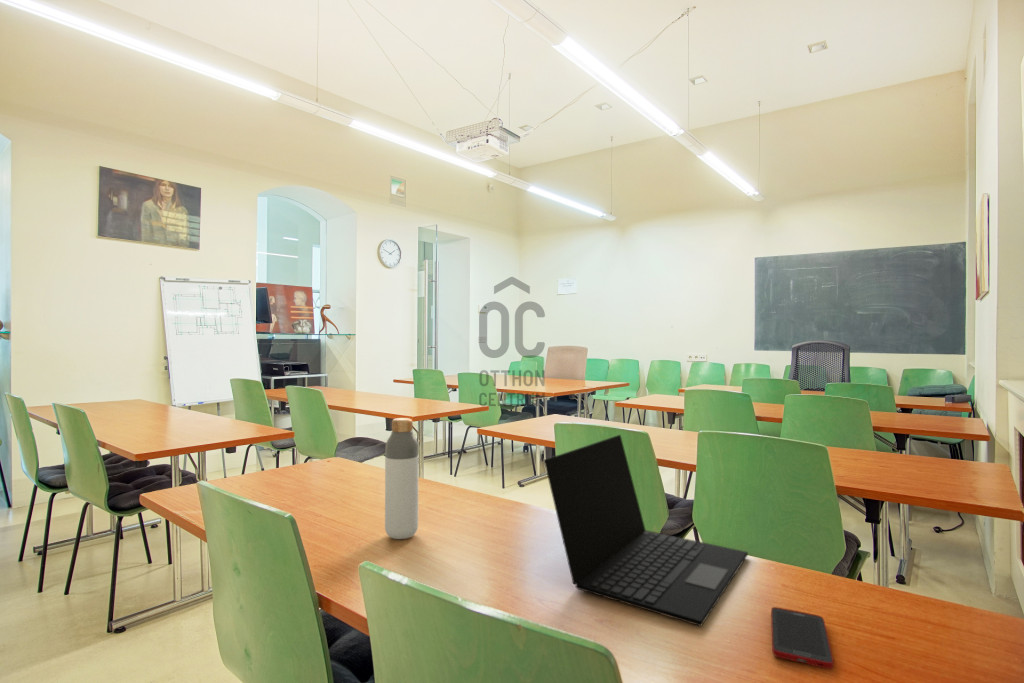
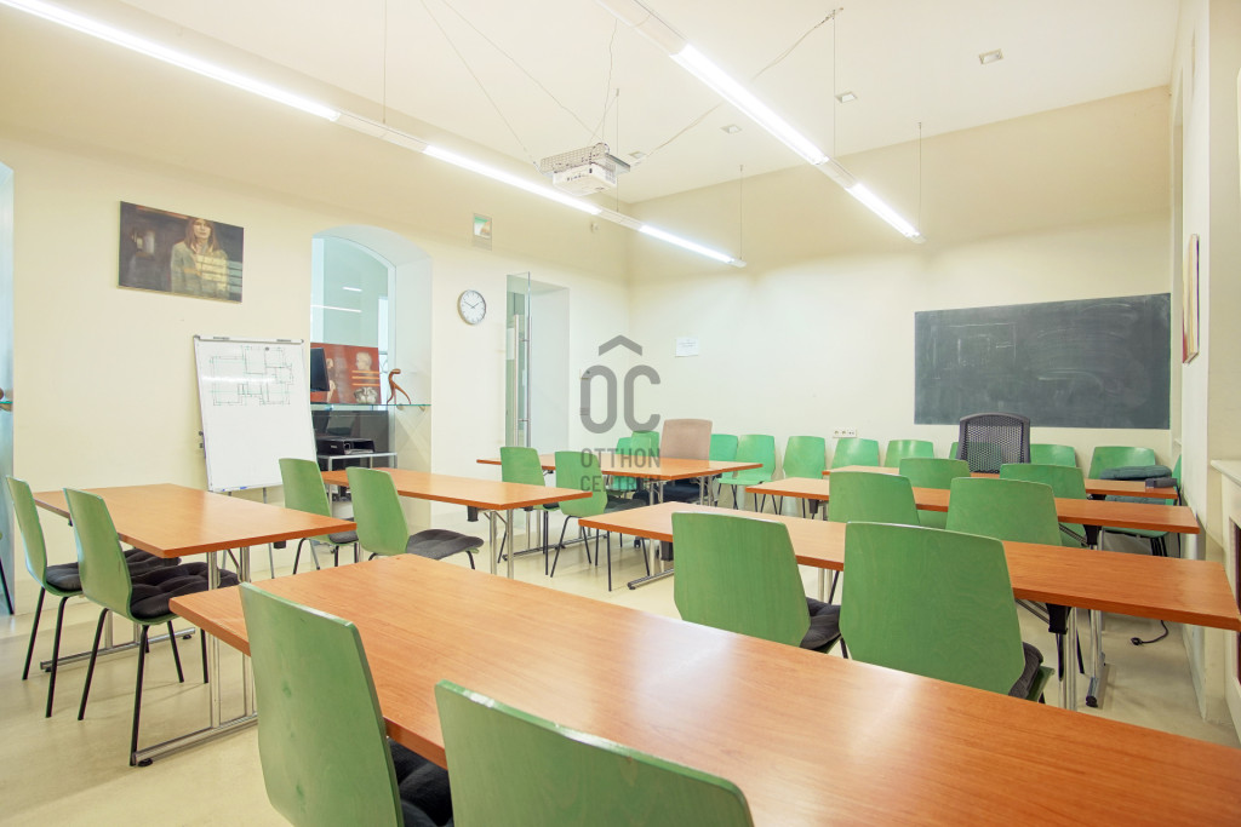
- bottle (401, 477)
- laptop (641, 514)
- cell phone (799, 635)
